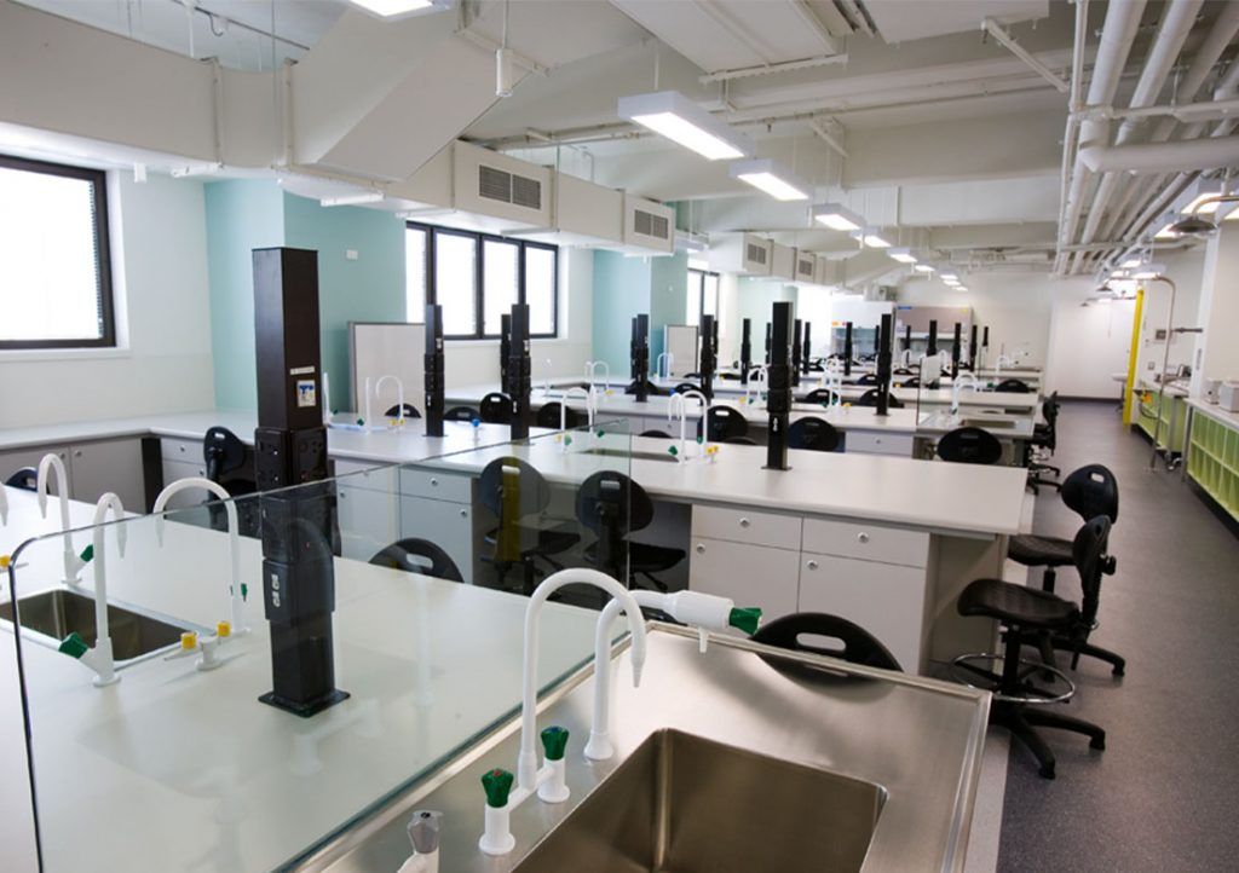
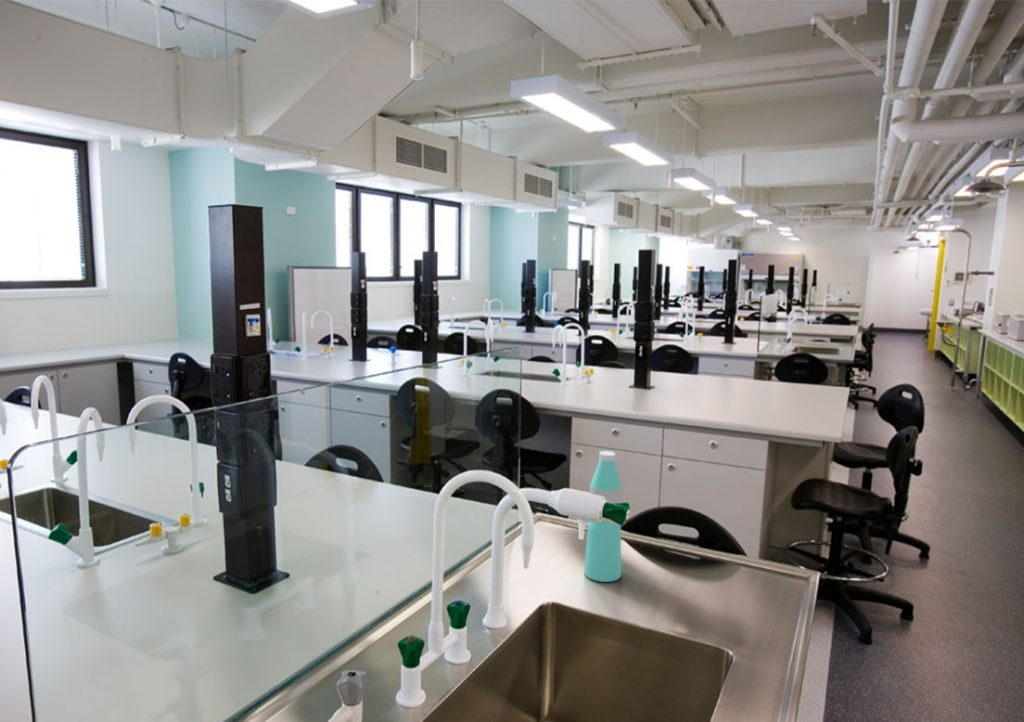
+ water bottle (604, 521)
